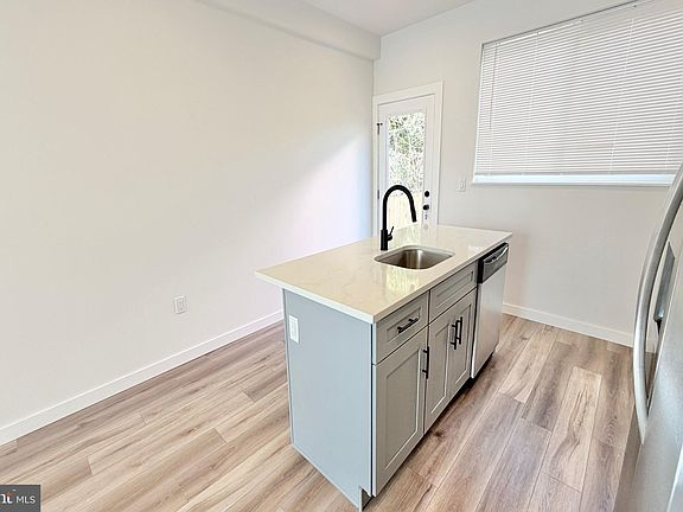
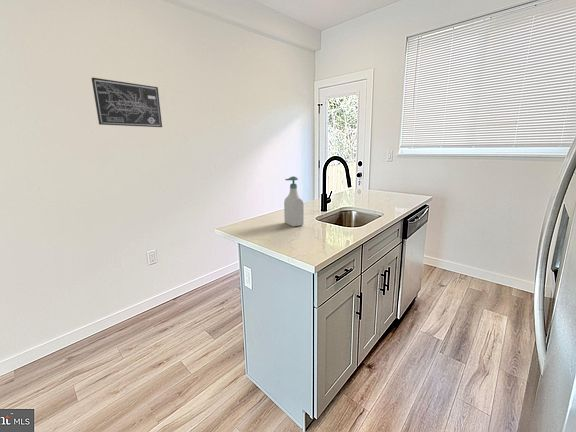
+ soap bottle (292, 200)
+ wall art (130, 104)
